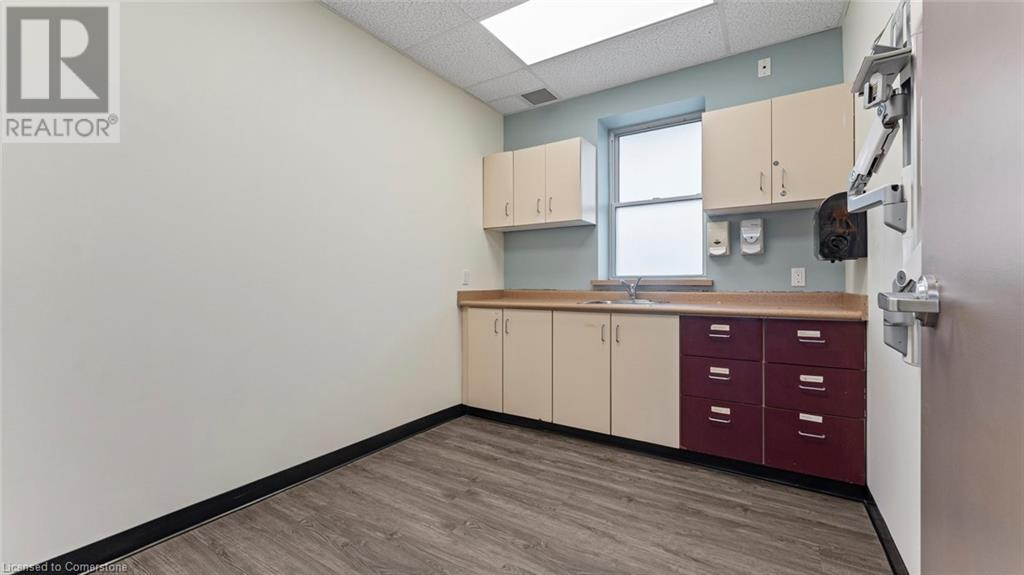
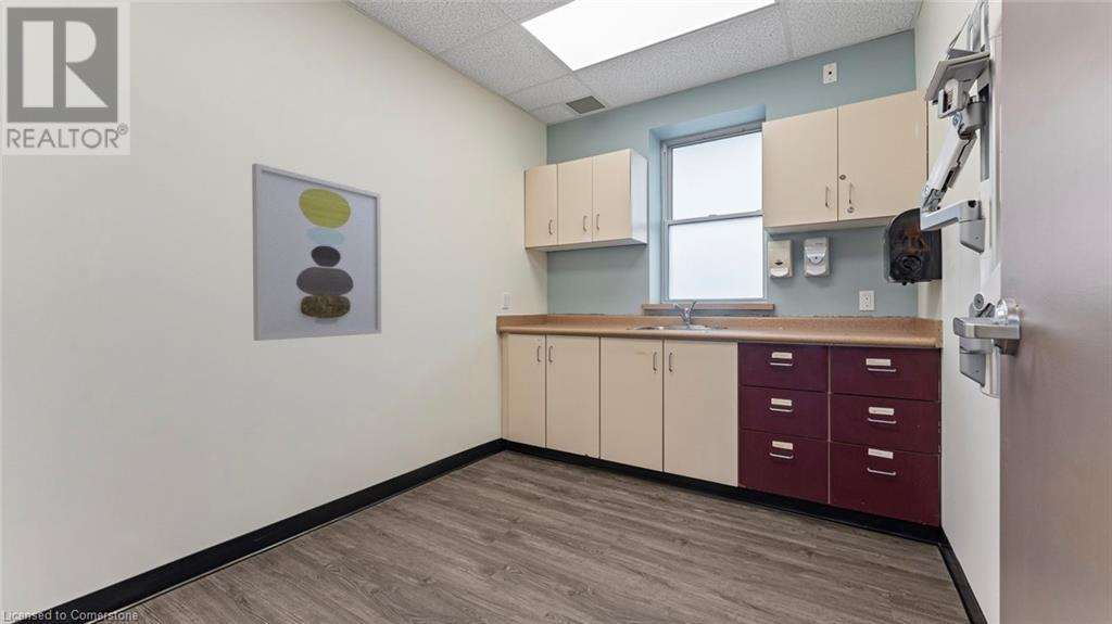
+ wall art (325, 258)
